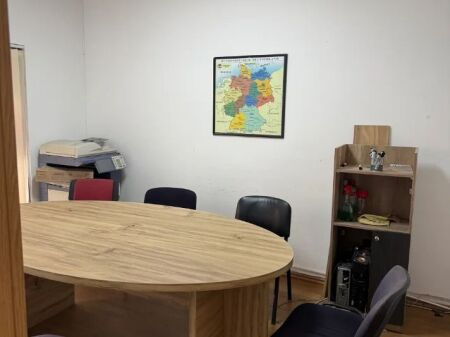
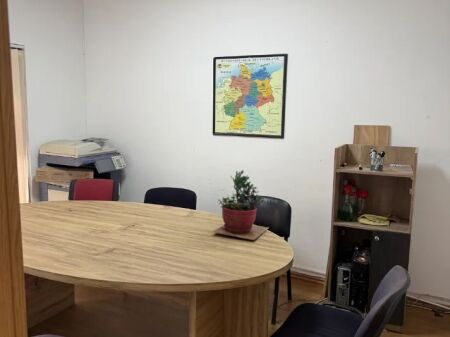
+ succulent plant (242, 201)
